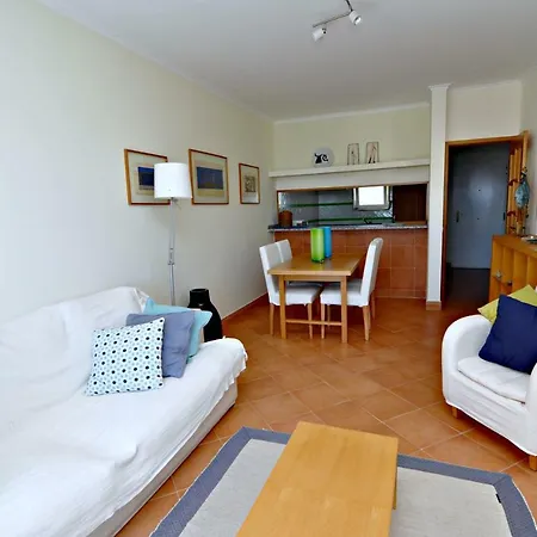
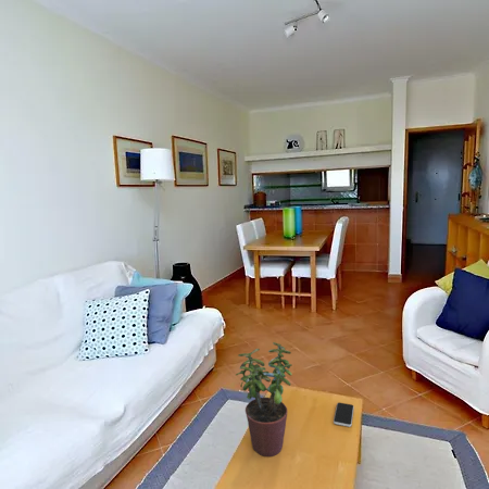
+ smartphone (343, 414)
+ potted plant (269, 400)
